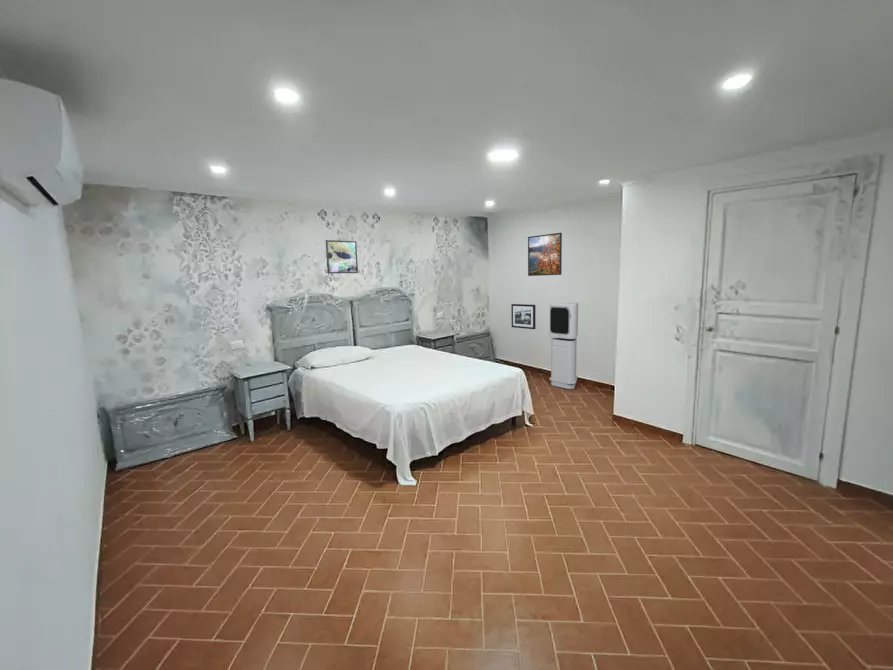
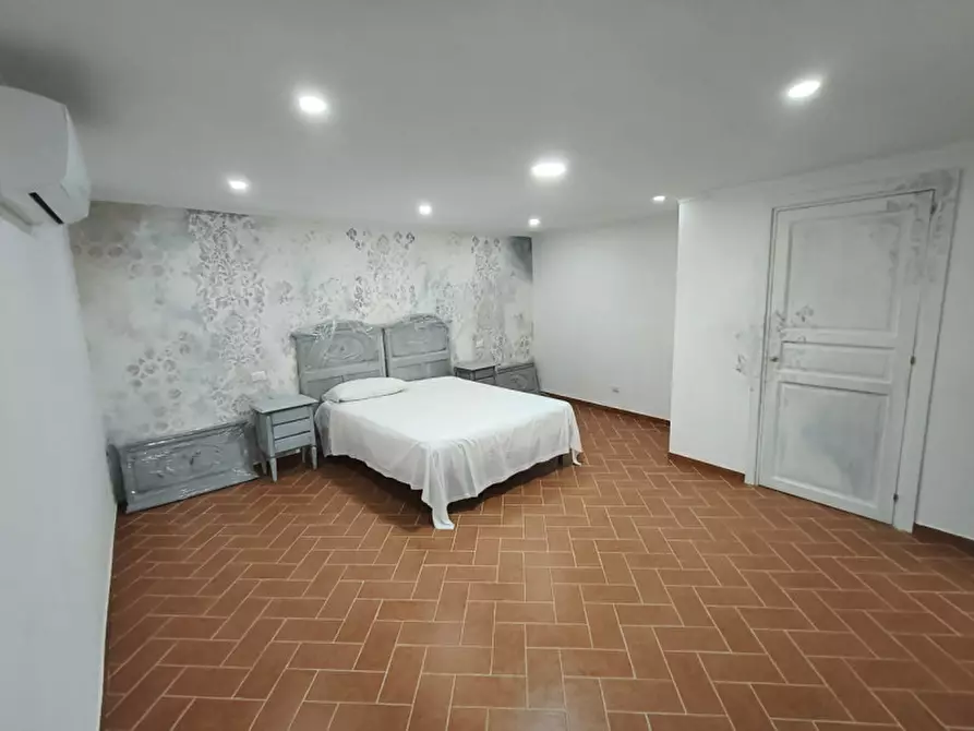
- air purifier (568, 344)
- picture frame (523, 316)
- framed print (544, 255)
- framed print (342, 257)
